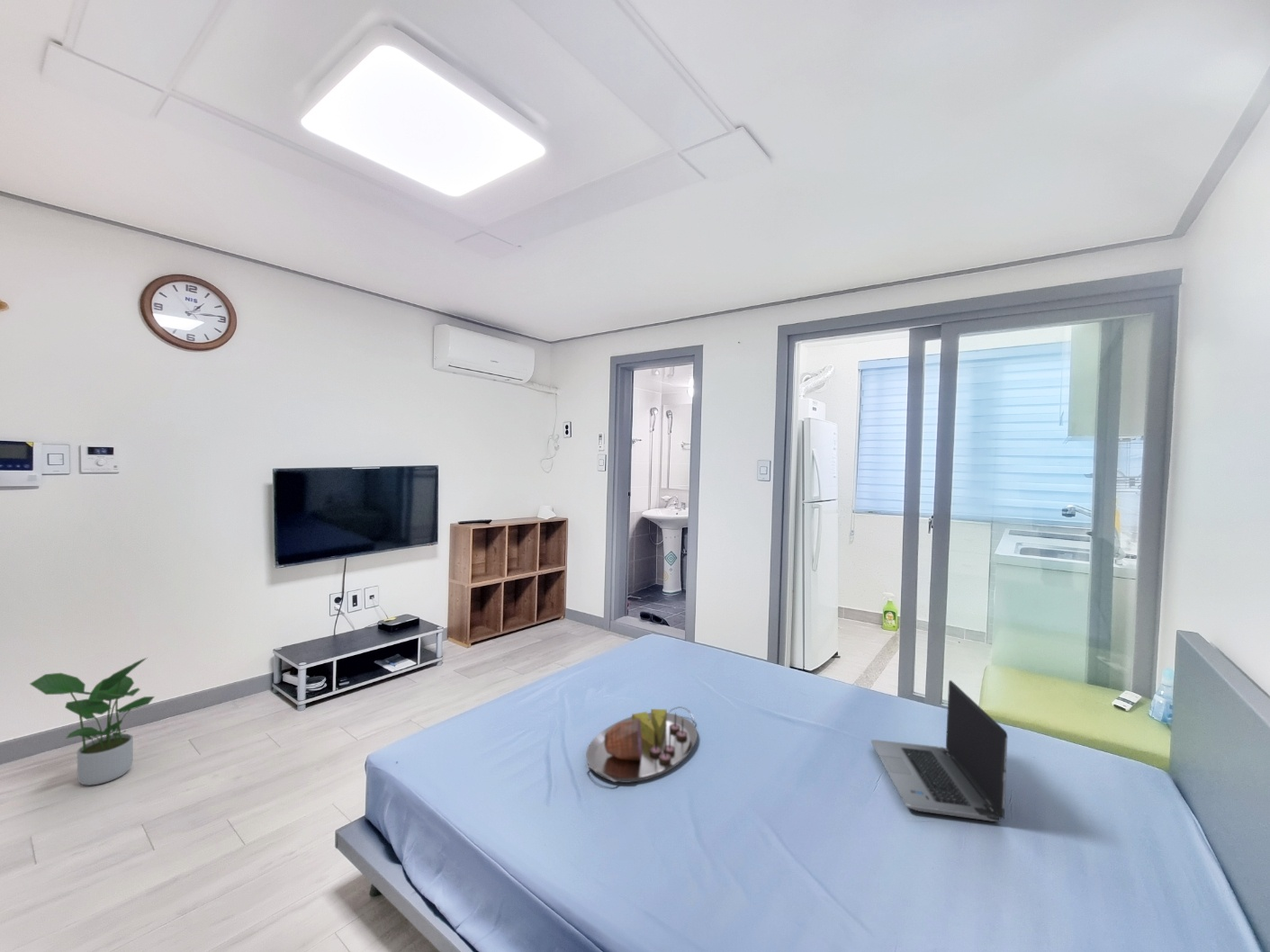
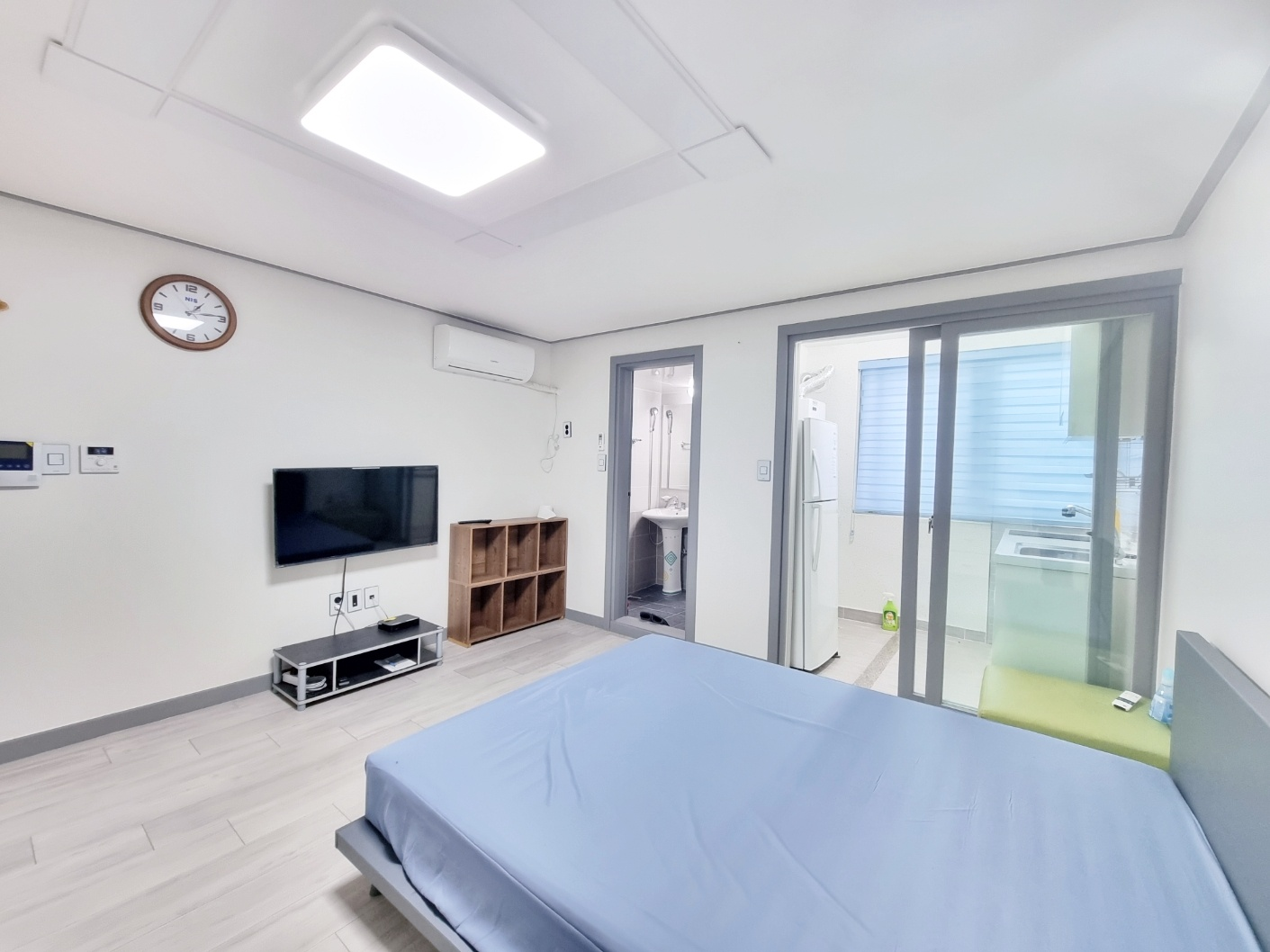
- potted plant (101, 714)
- serving tray (644, 729)
- laptop computer (928, 745)
